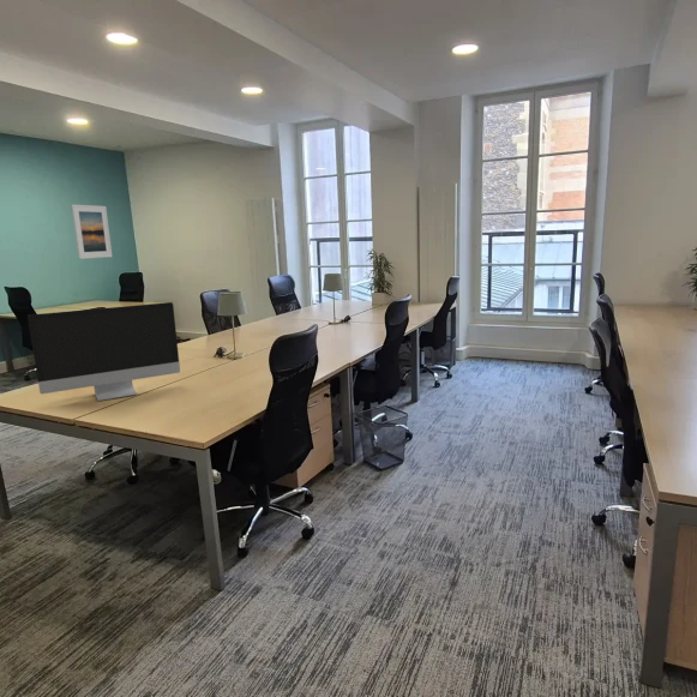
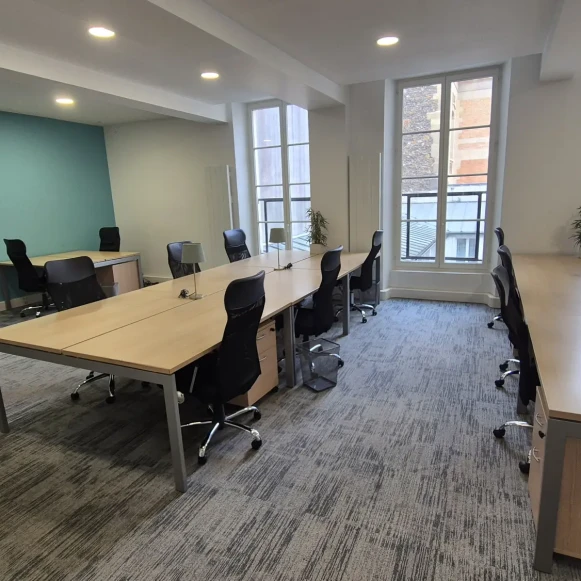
- computer monitor (109, 351)
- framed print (92, 232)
